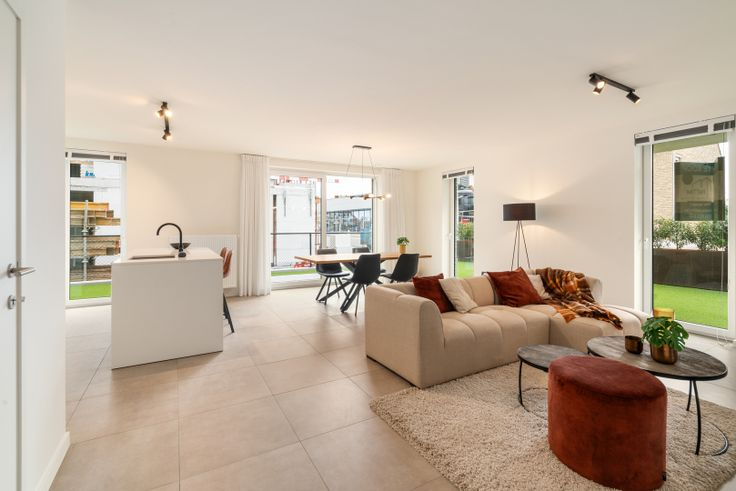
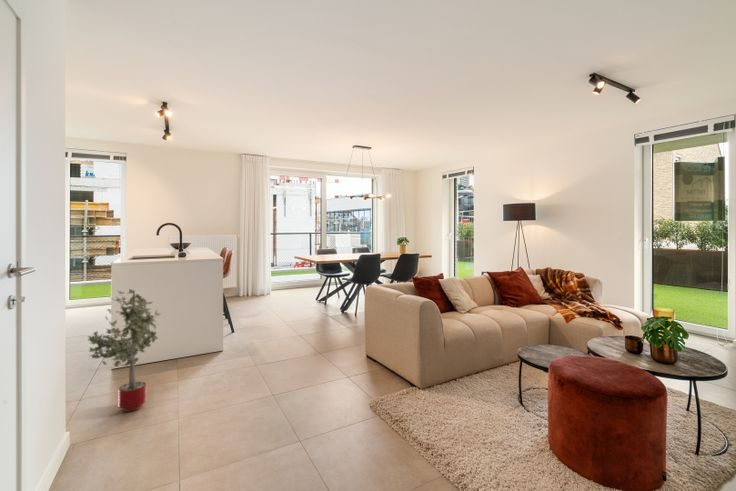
+ potted tree (123, 350)
